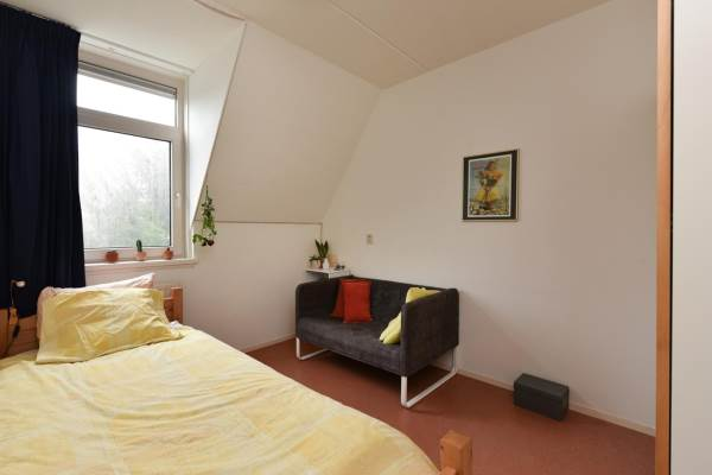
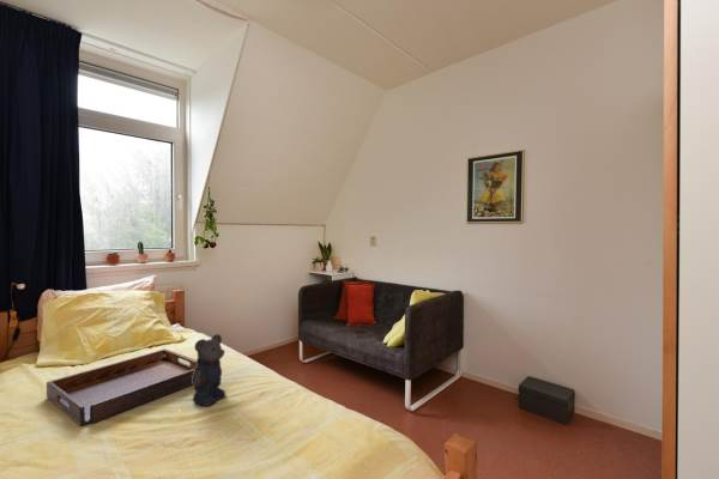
+ serving tray (132, 380)
+ bear (206, 366)
